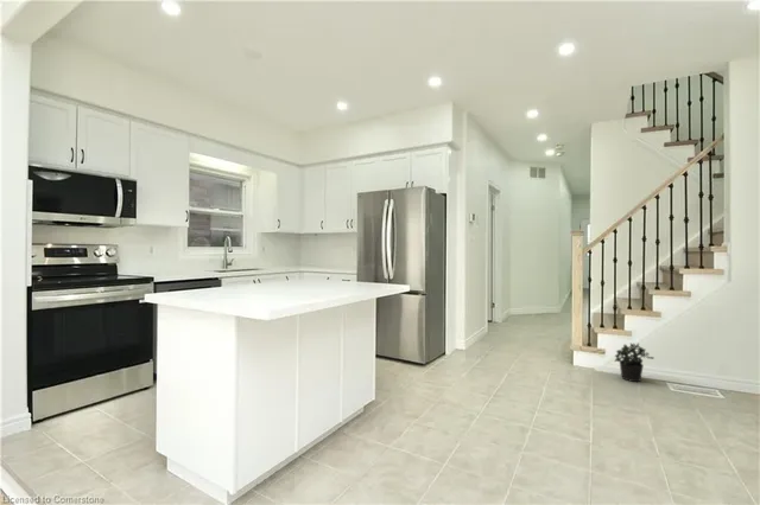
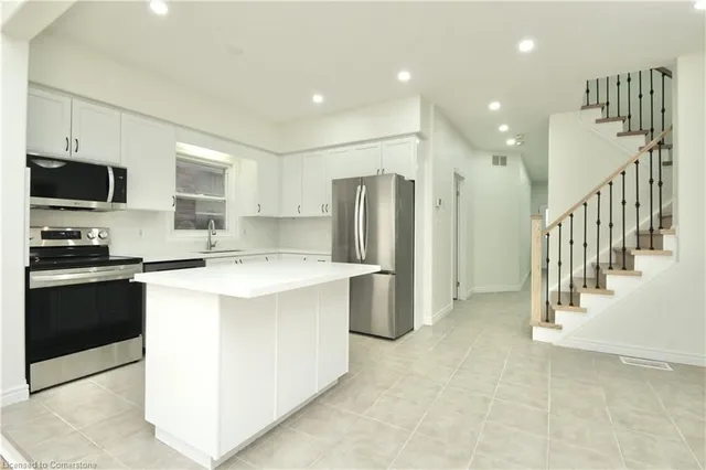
- potted plant (633, 360)
